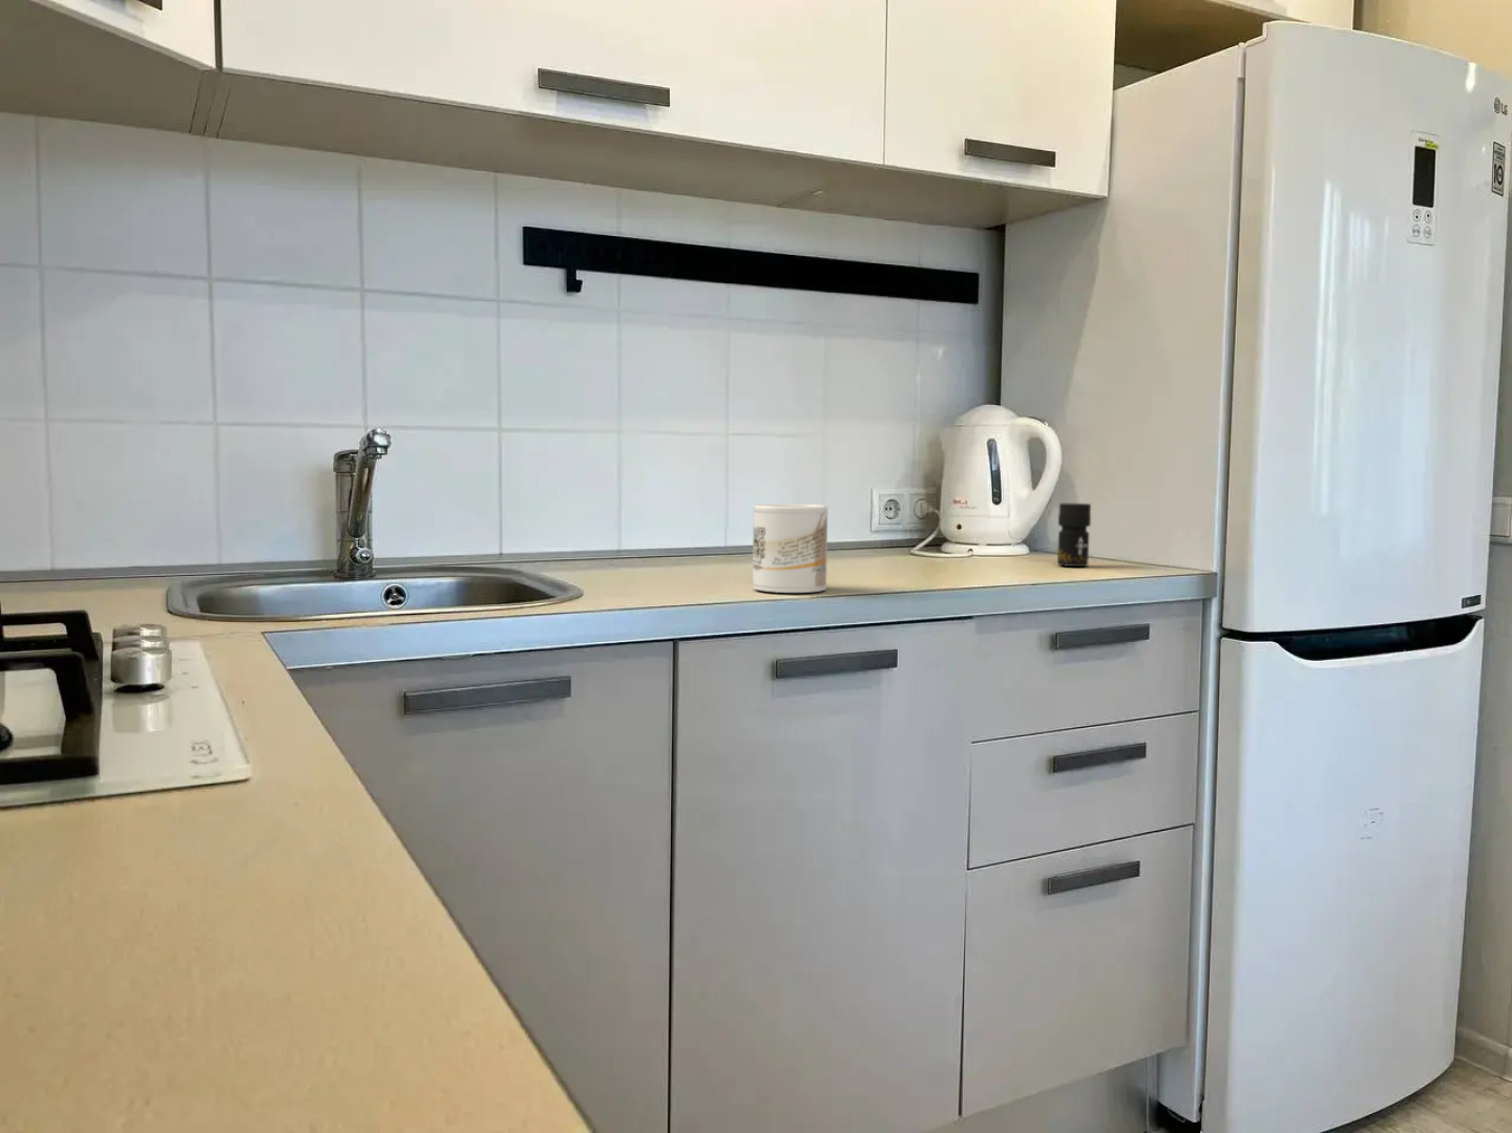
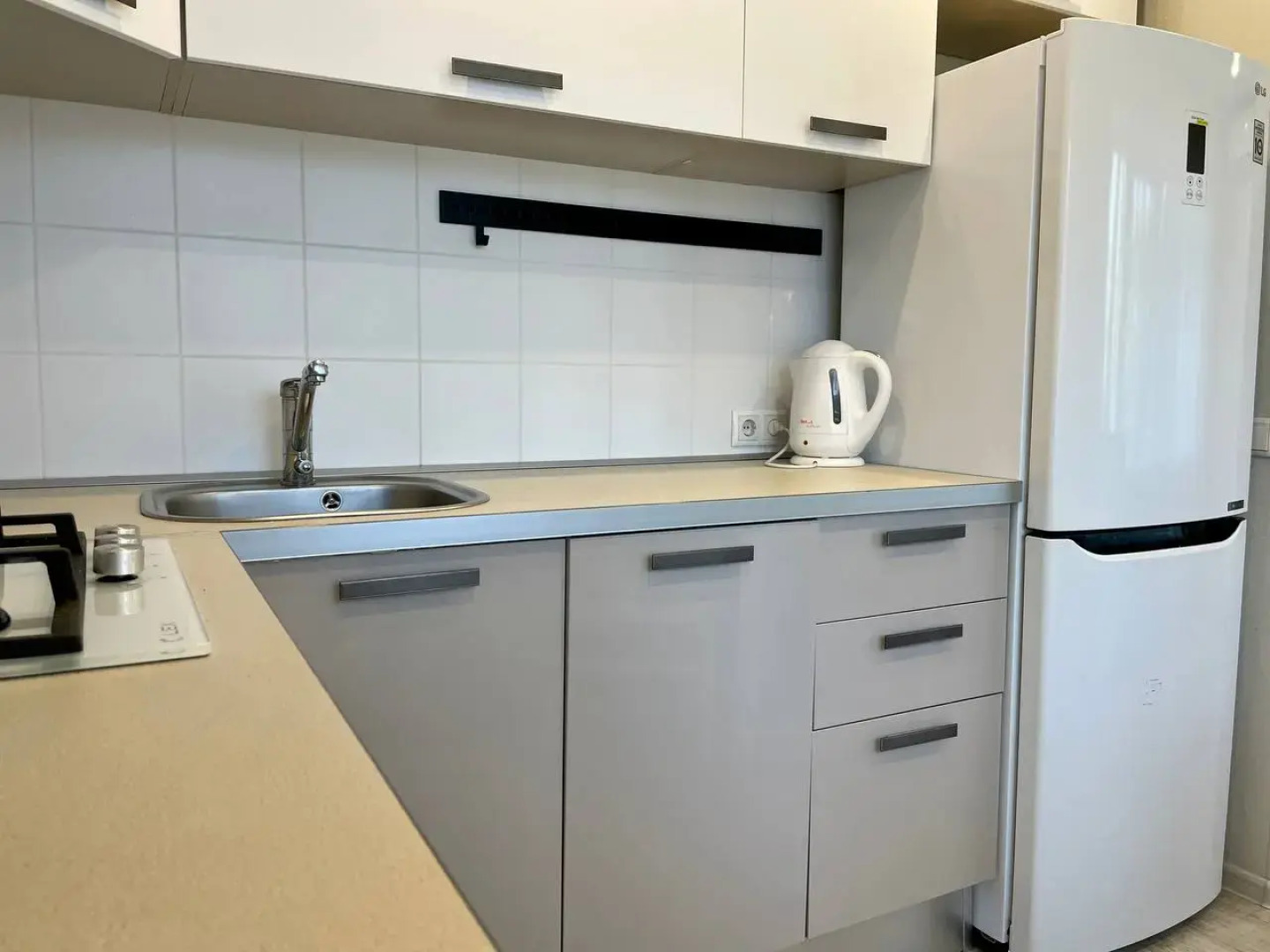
- jar (1073, 534)
- mug (788, 545)
